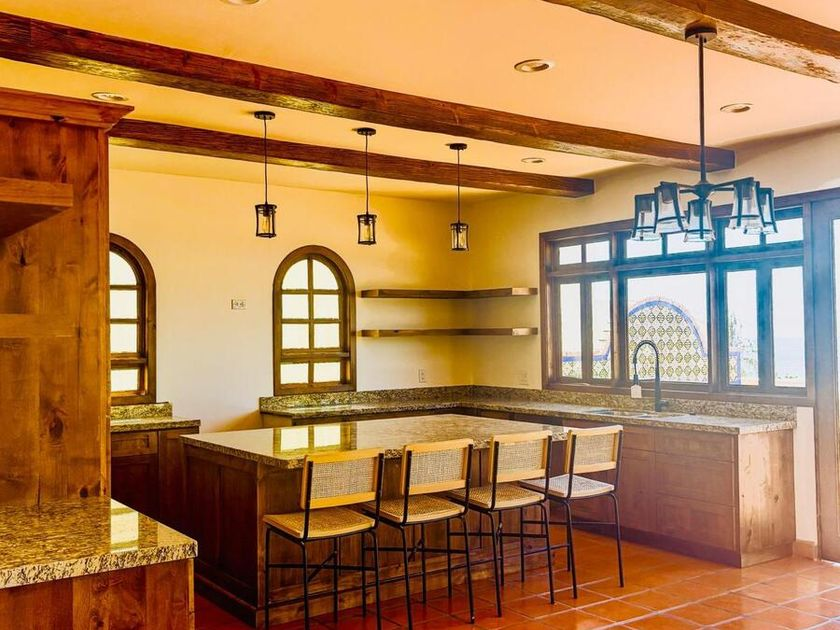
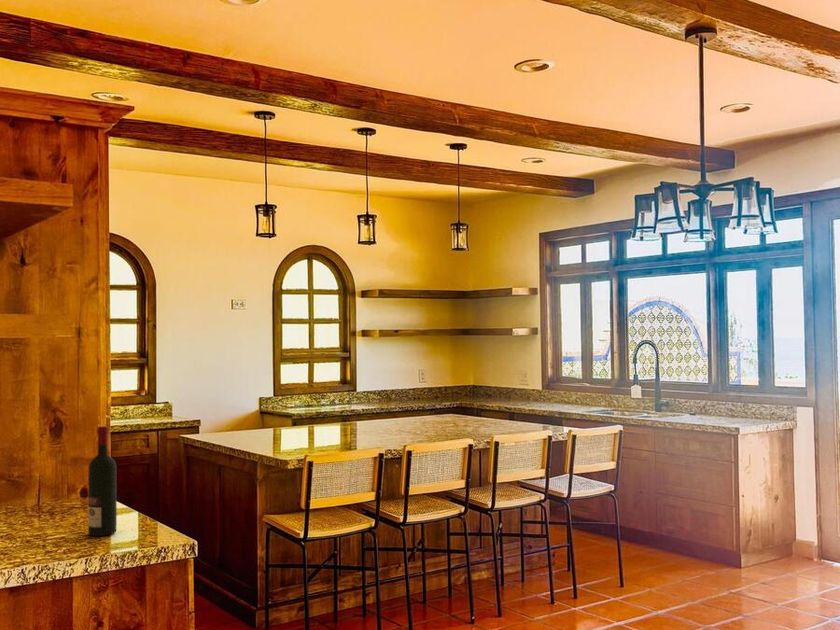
+ alcohol (102, 479)
